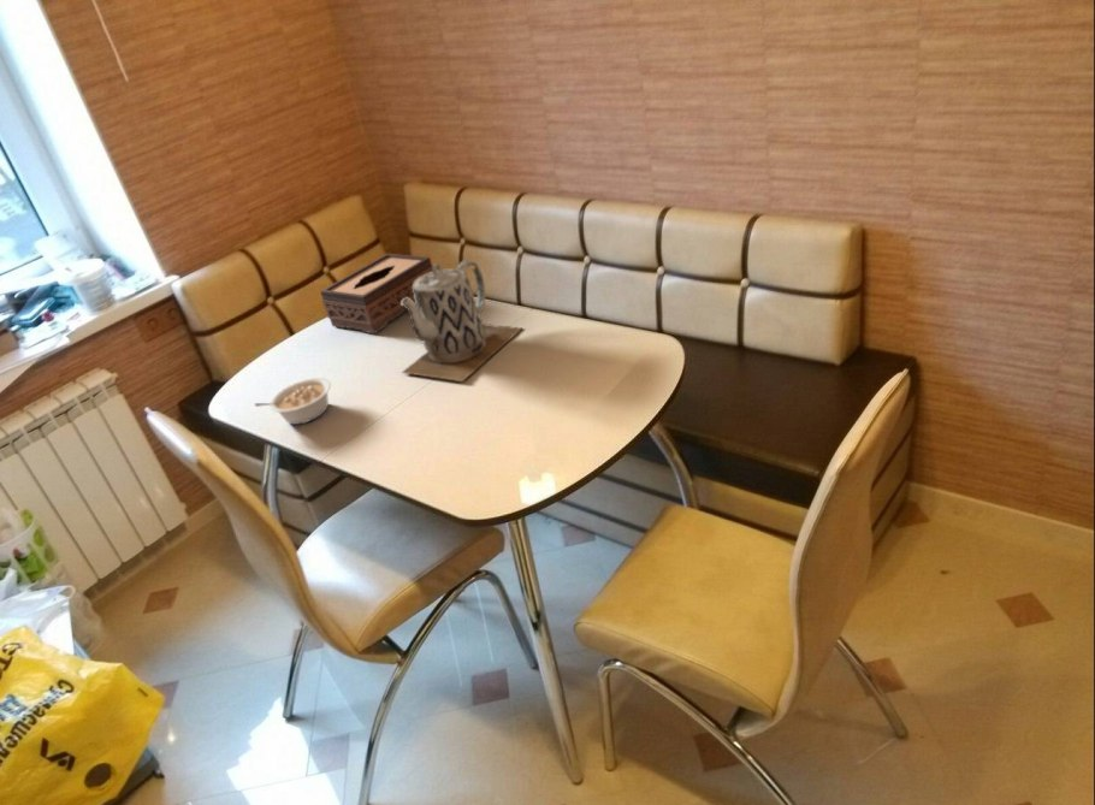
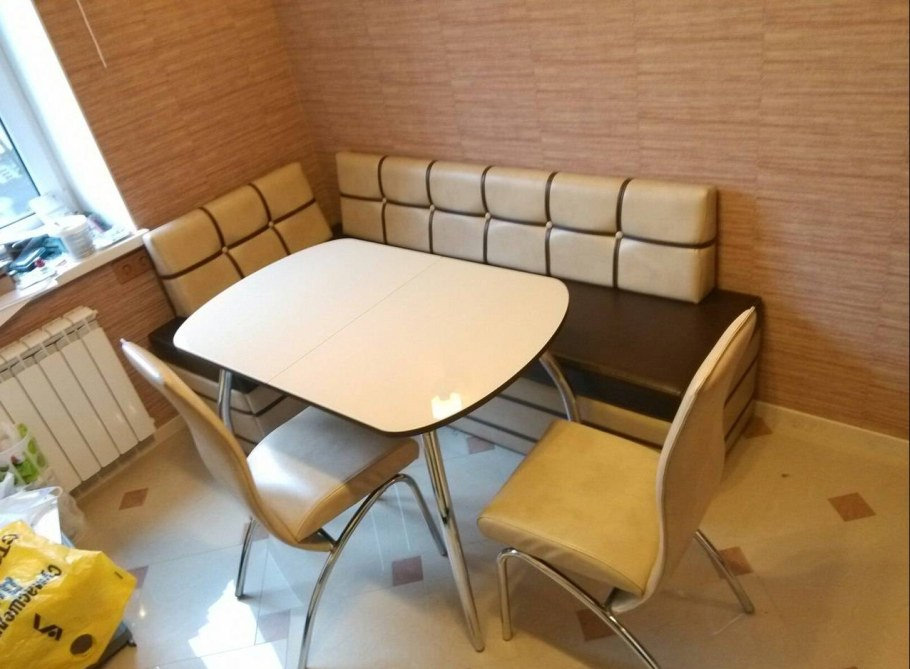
- tissue box (380, 291)
- teapot (451, 307)
- legume (301, 402)
